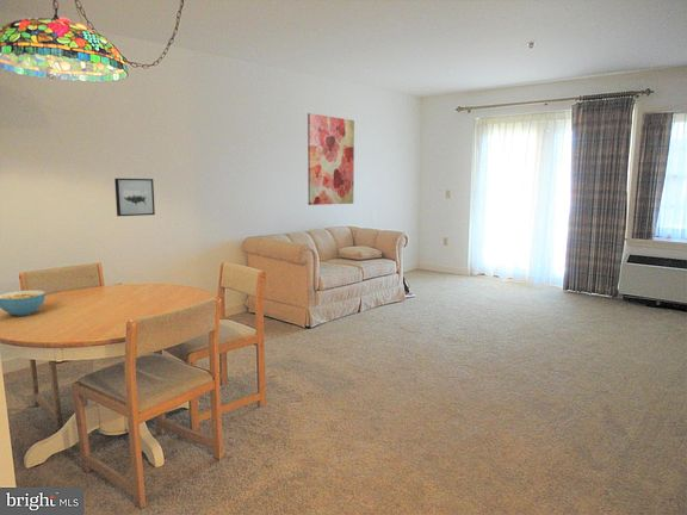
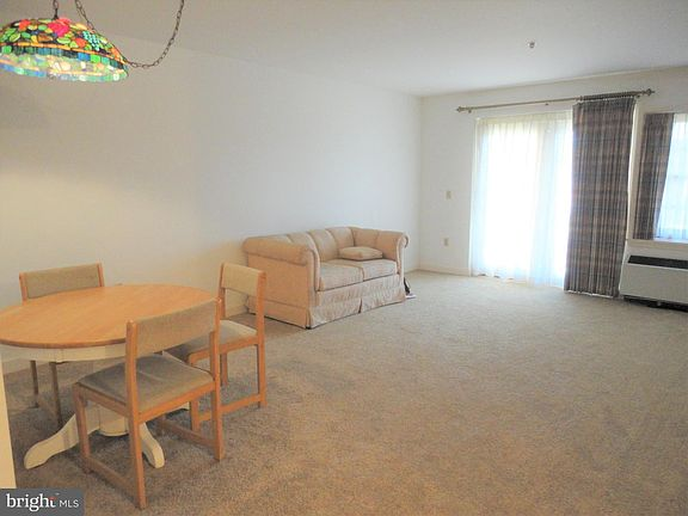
- cereal bowl (21, 304)
- wall art (332, 161)
- wall art (135, 197)
